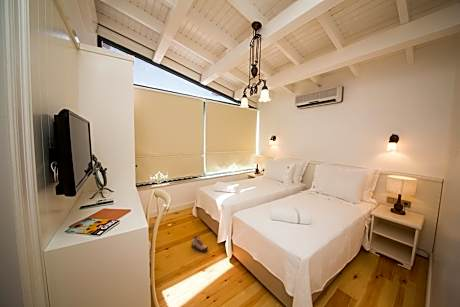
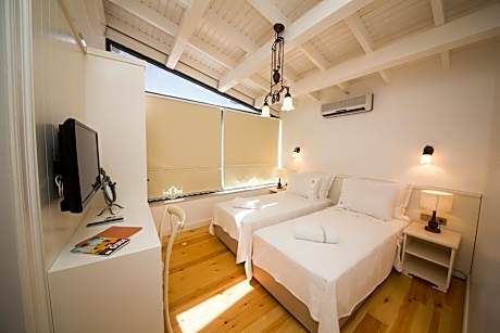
- shoe (199, 242)
